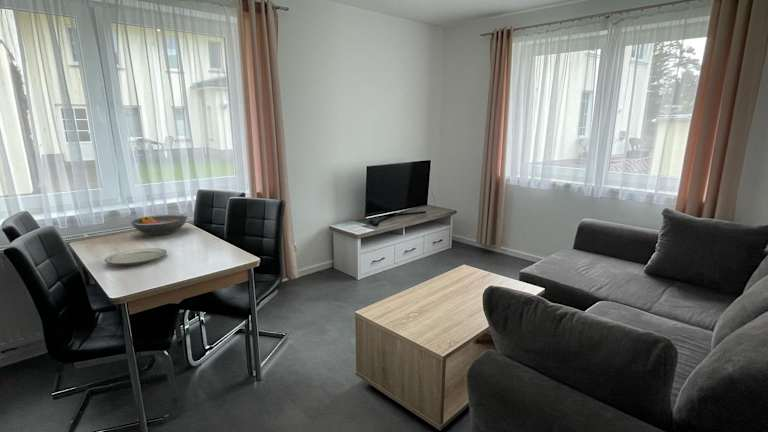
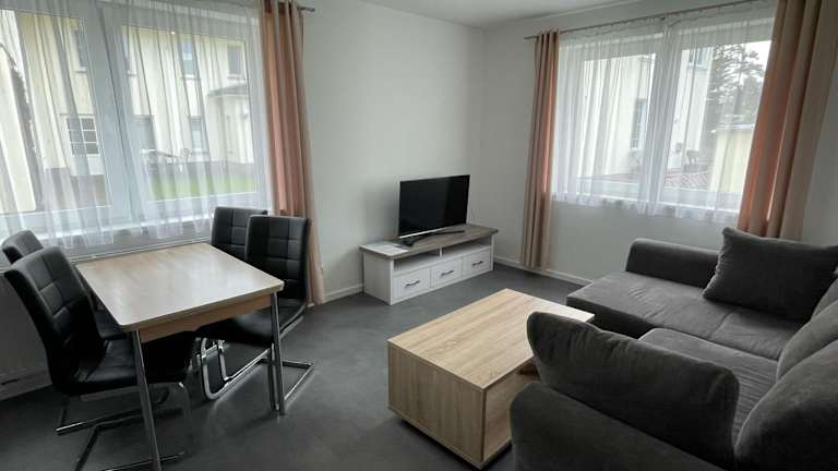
- chinaware (137, 257)
- fruit bowl (160, 224)
